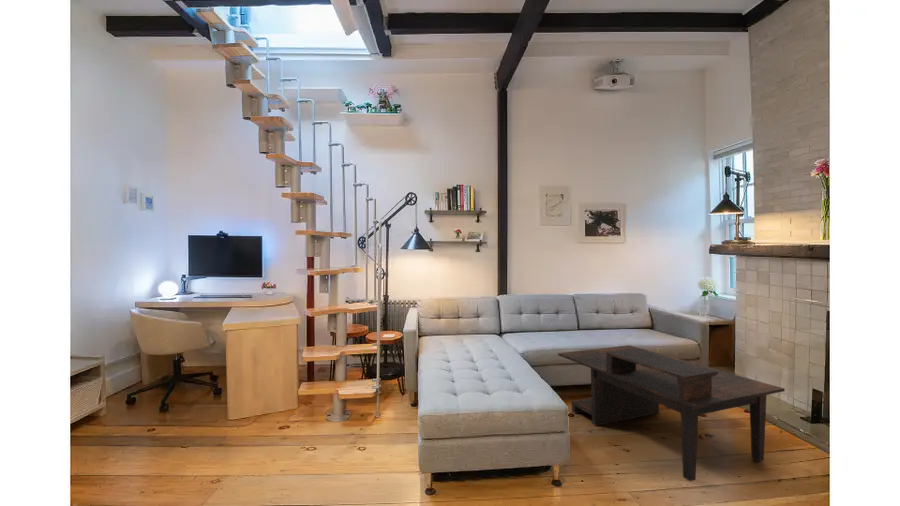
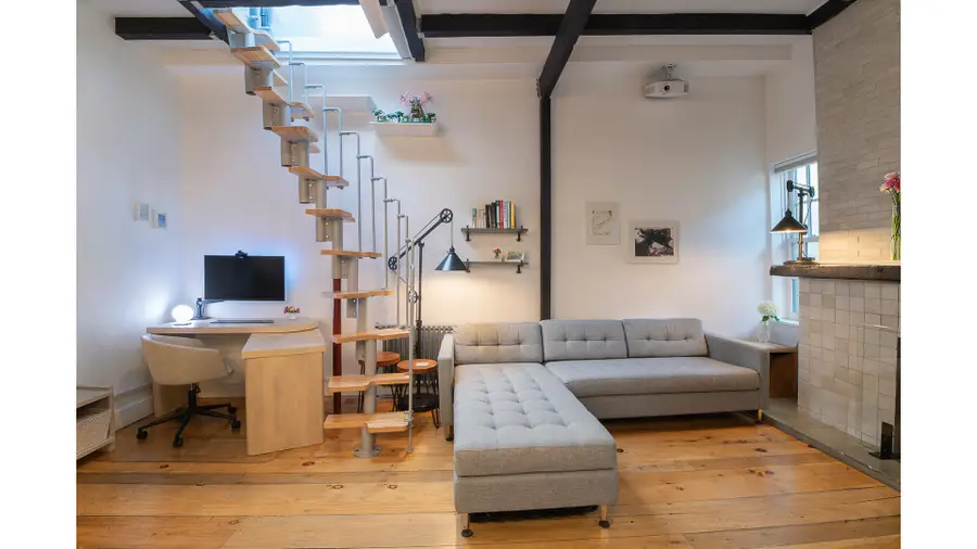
- coffee table (654, 390)
